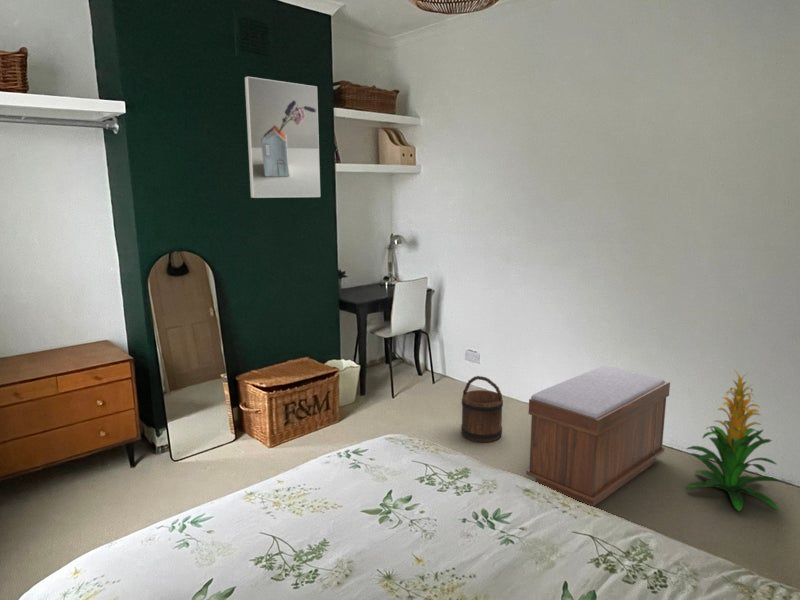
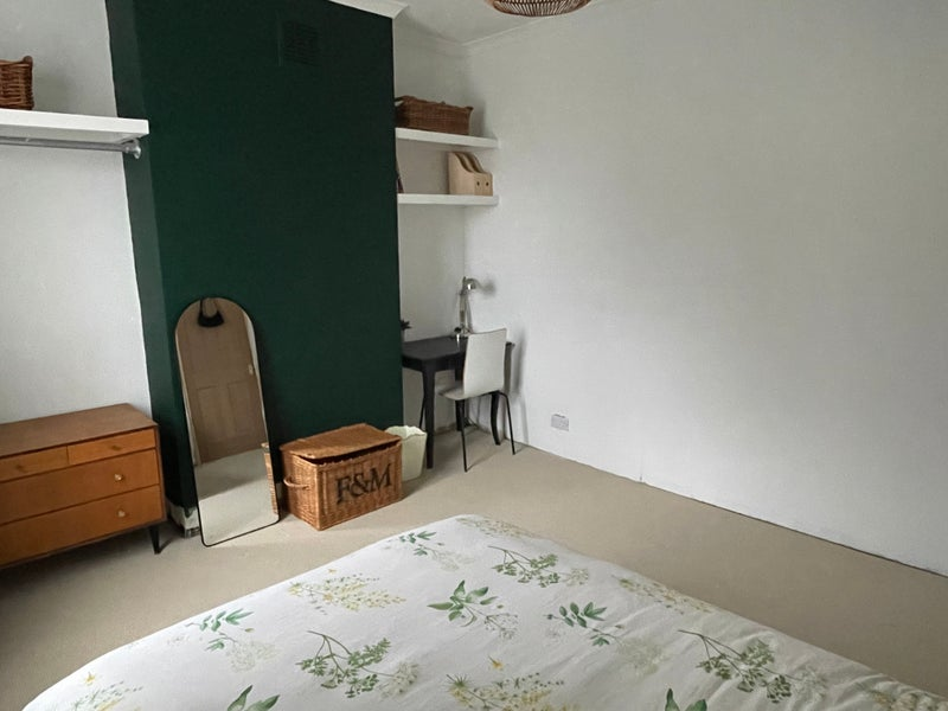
- bench (599, 428)
- indoor plant (736, 432)
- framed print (284, 140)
- bucket (482, 405)
